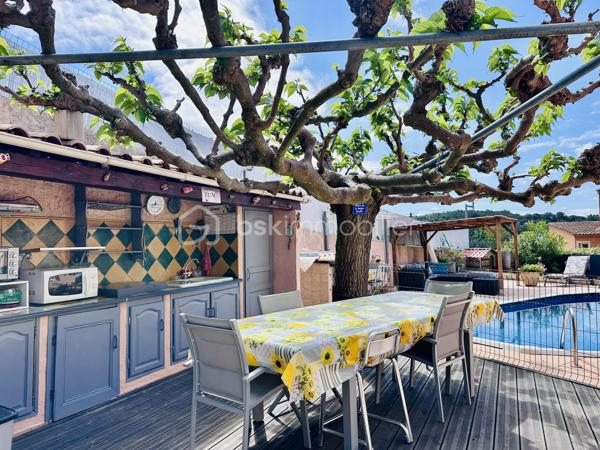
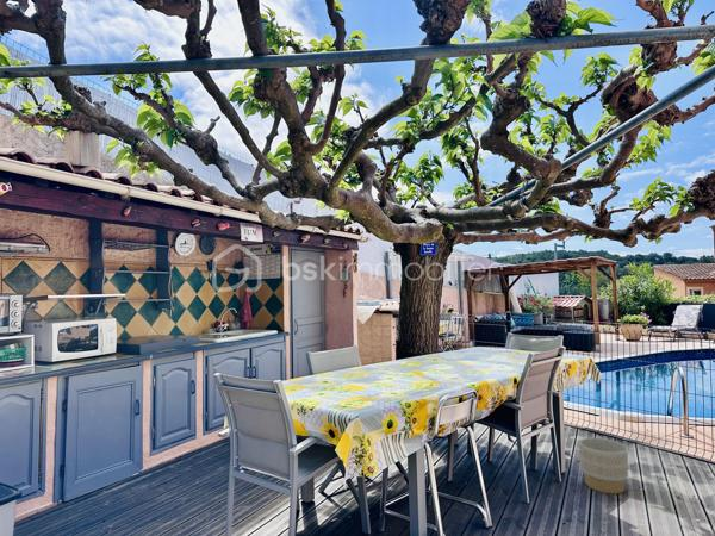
+ planter (603, 465)
